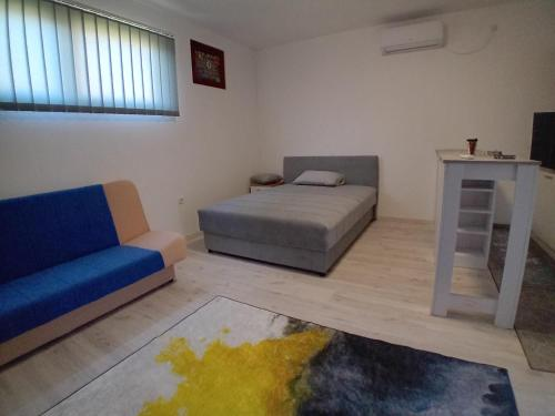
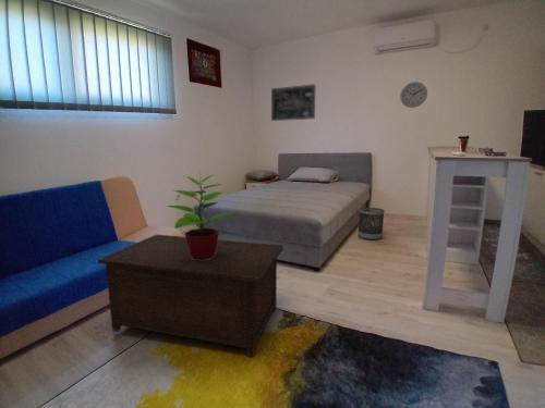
+ wastebasket (371, 222)
+ potted plant (201, 215)
+ wall art (292, 103)
+ cabinet (198, 286)
+ wall clock (413, 95)
